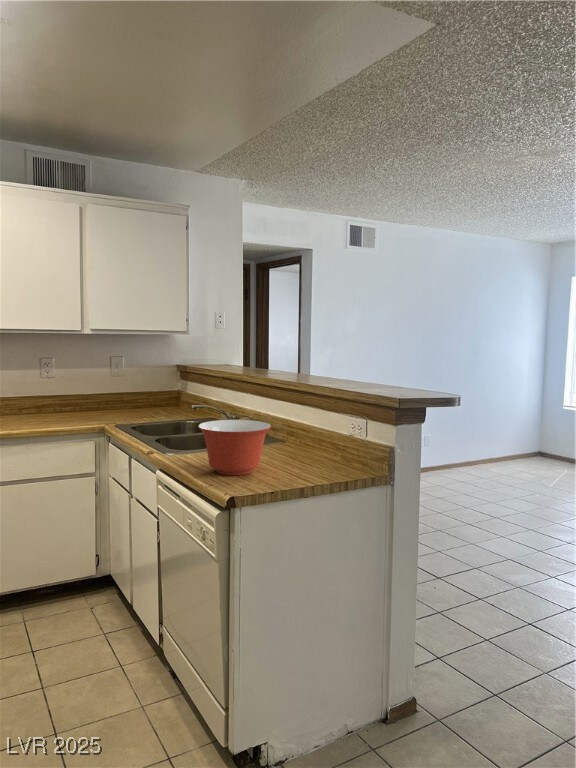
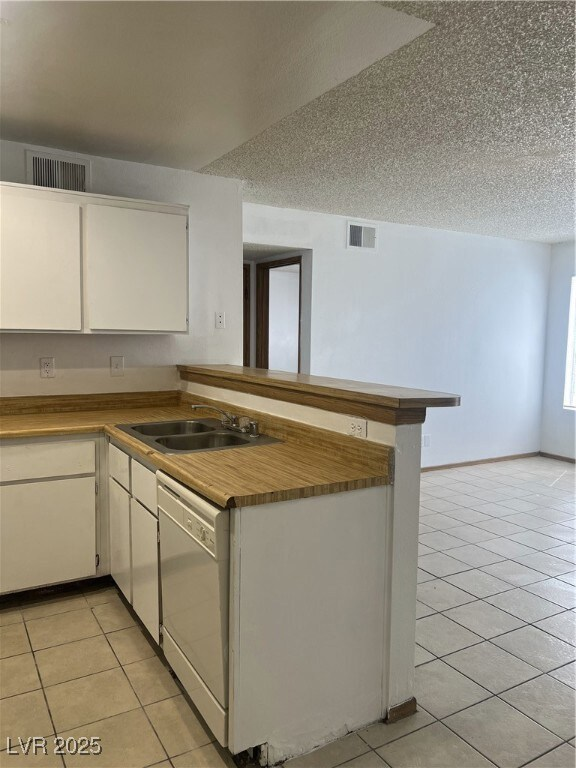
- mixing bowl (234, 448)
